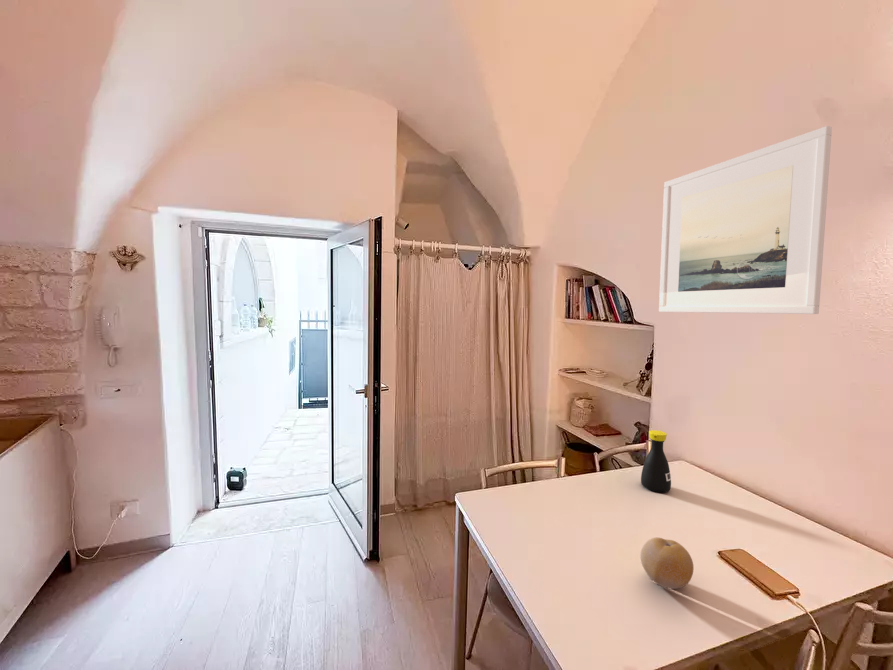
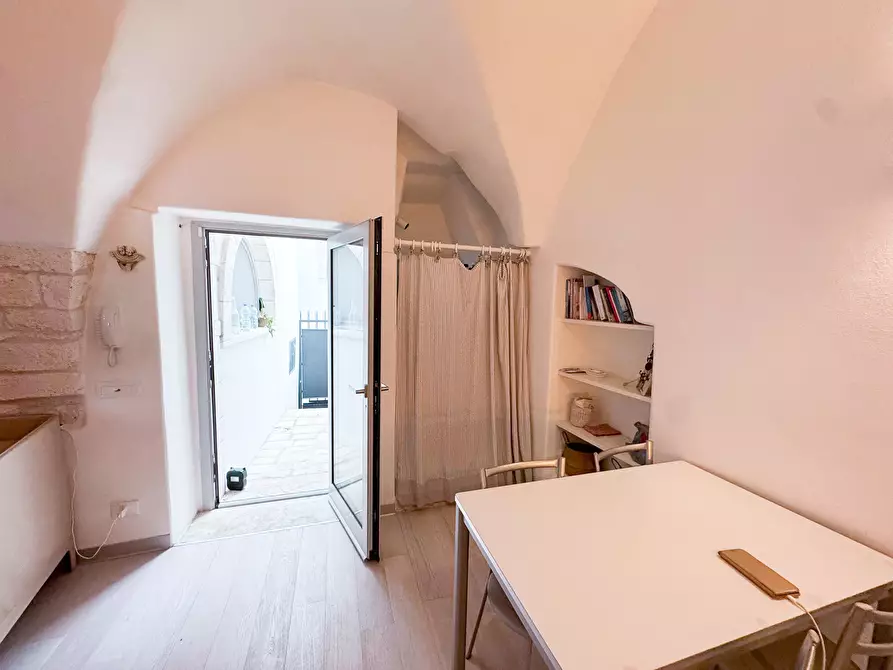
- fruit (666, 562)
- bottle (656, 459)
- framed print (728, 237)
